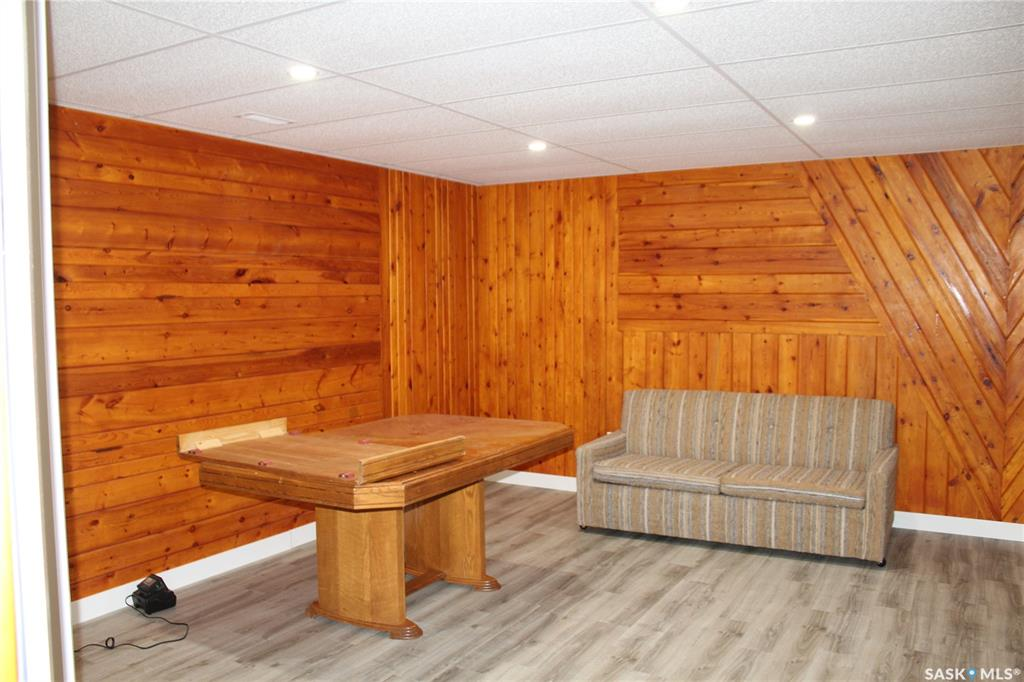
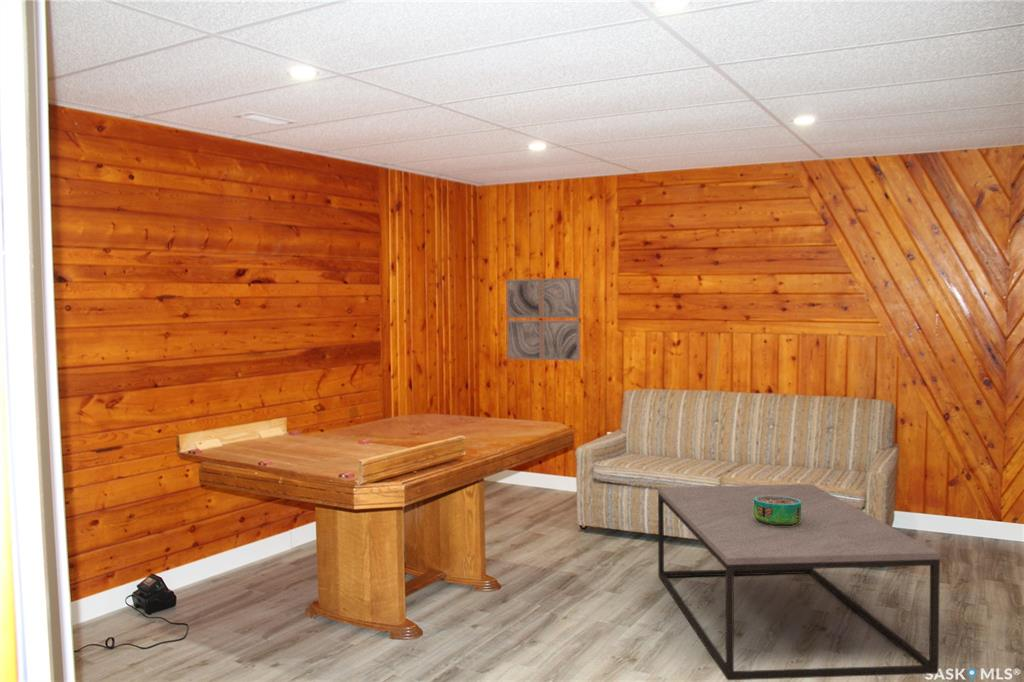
+ decorative bowl (777, 510)
+ wall art (543, 320)
+ coffee table (776, 566)
